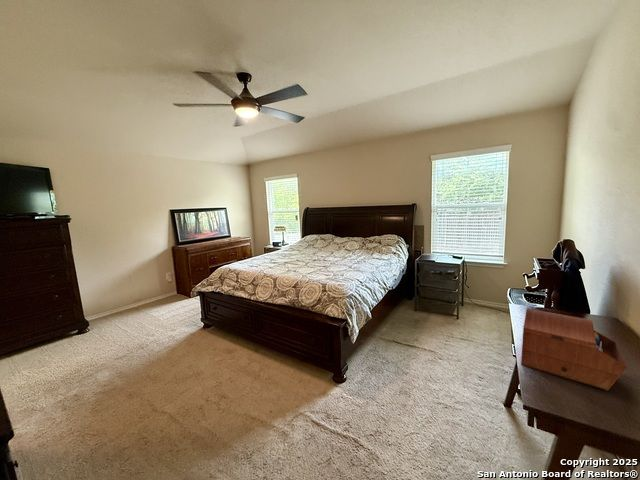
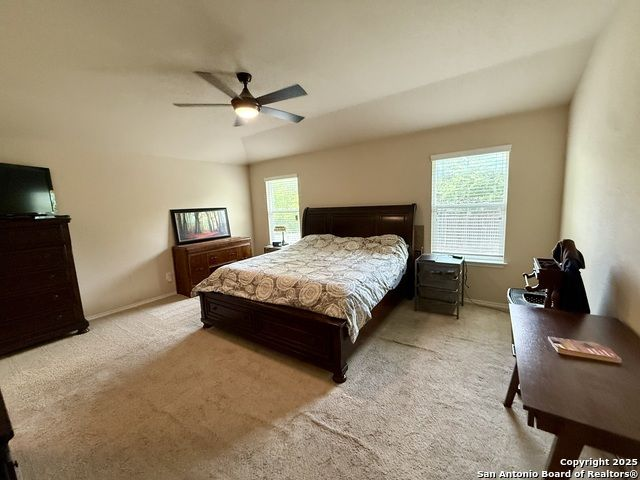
- sewing box (568, 345)
